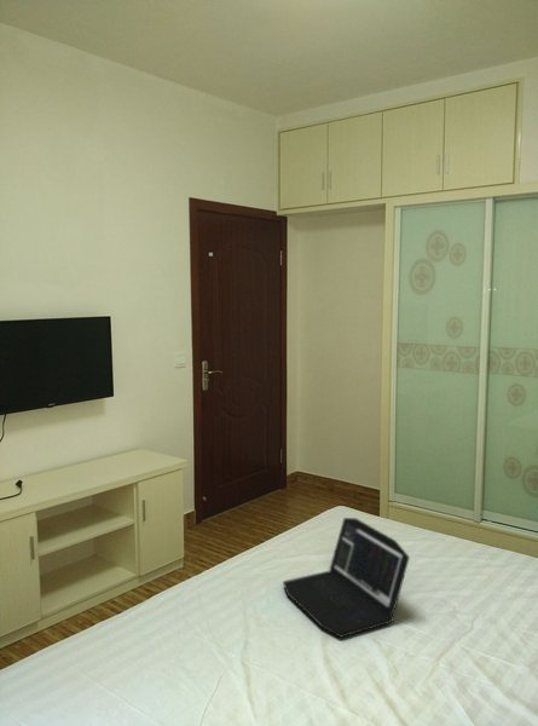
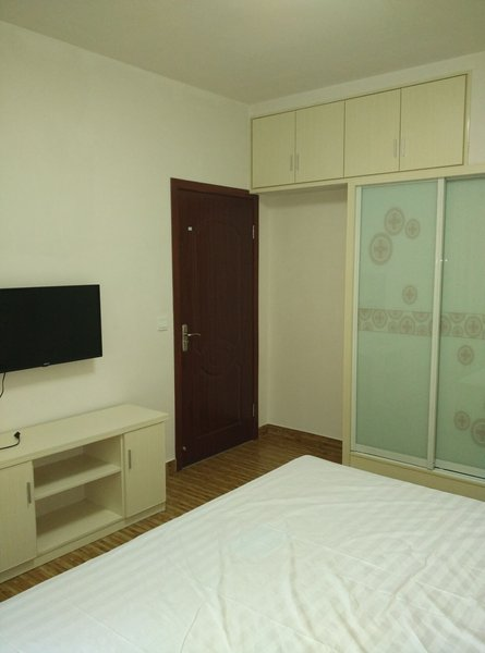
- laptop (340, 569)
